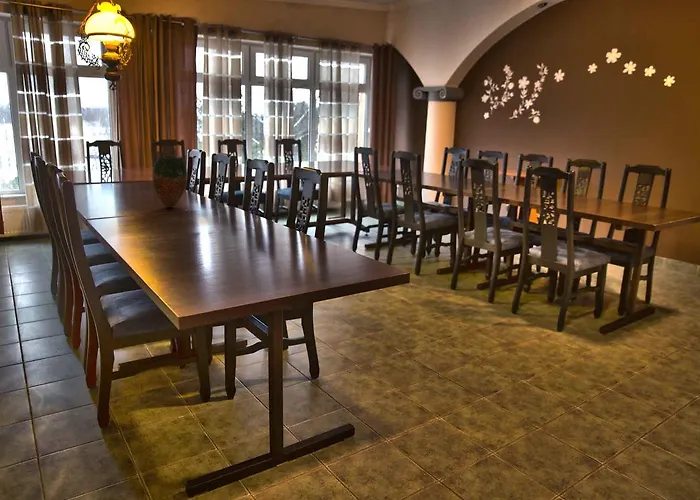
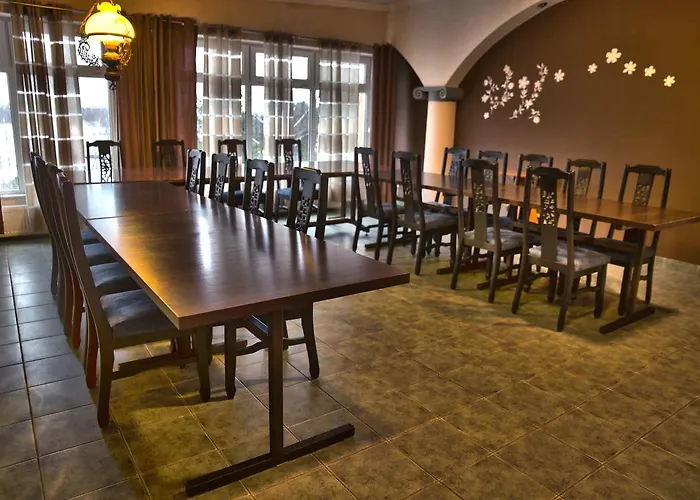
- vase (170, 181)
